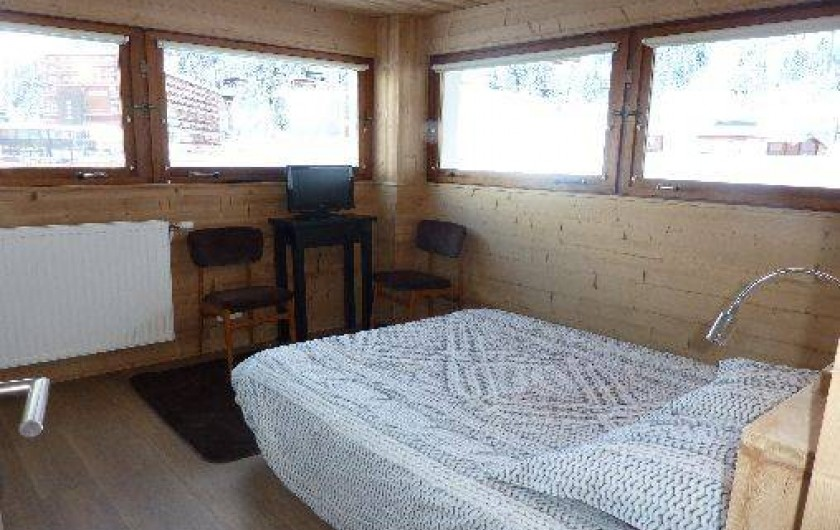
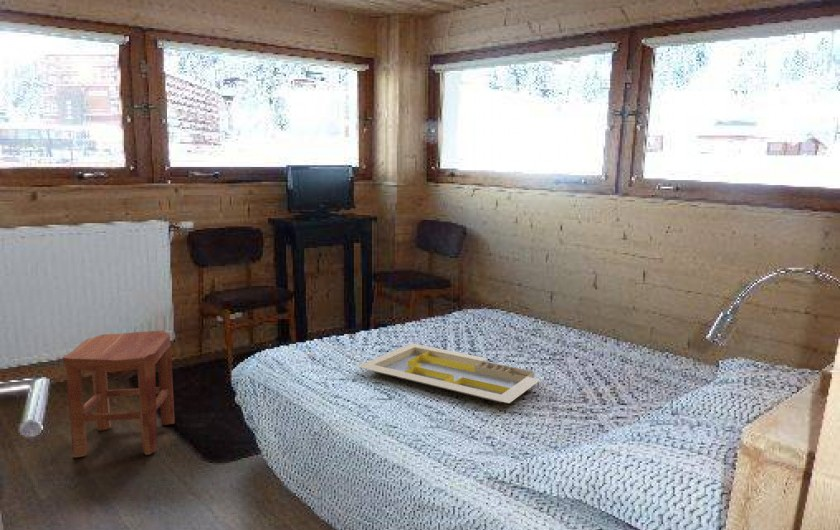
+ serving tray (453, 372)
+ stool (123, 391)
